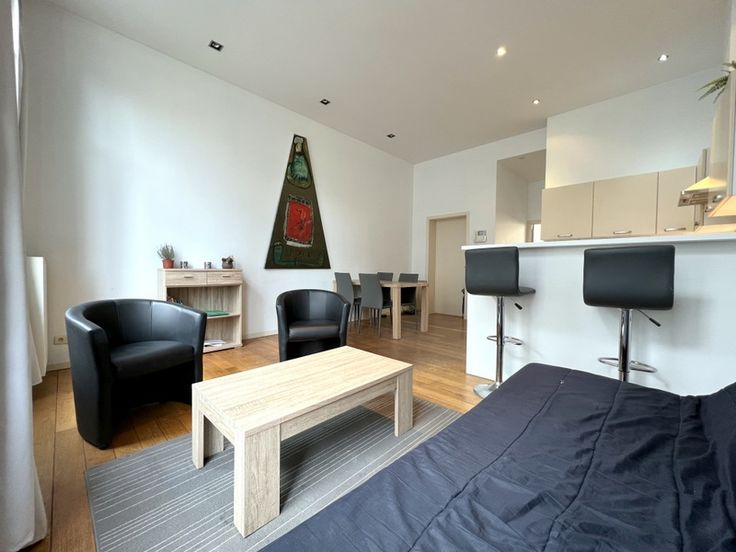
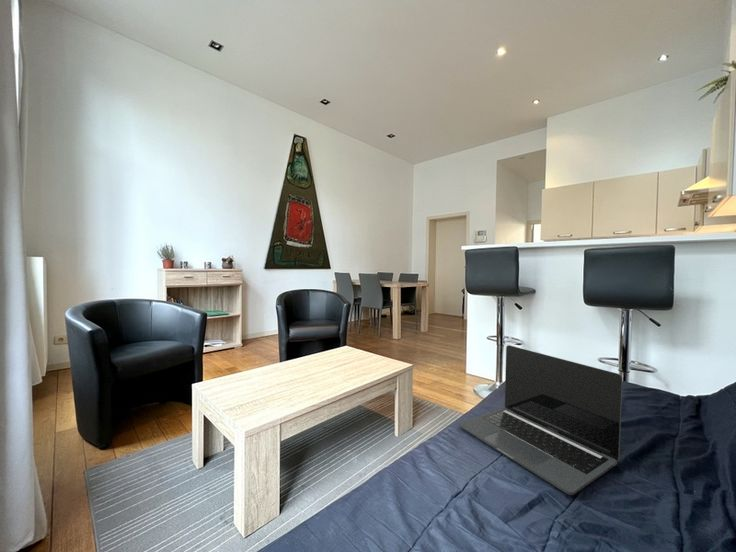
+ laptop (531, 403)
